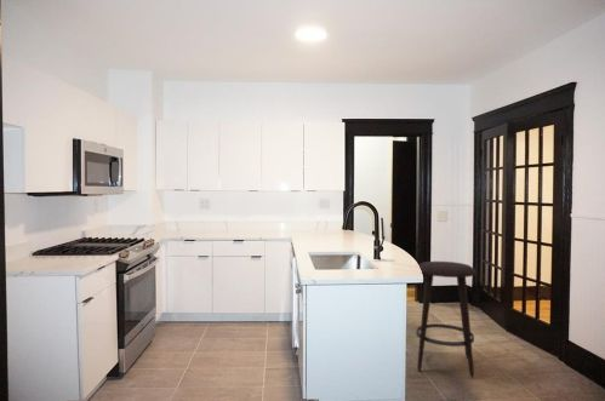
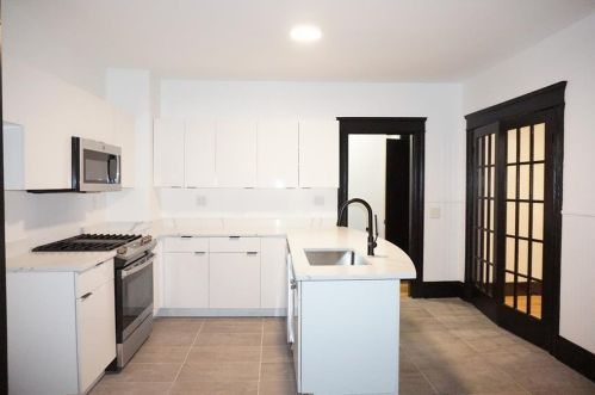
- stool (444, 325)
